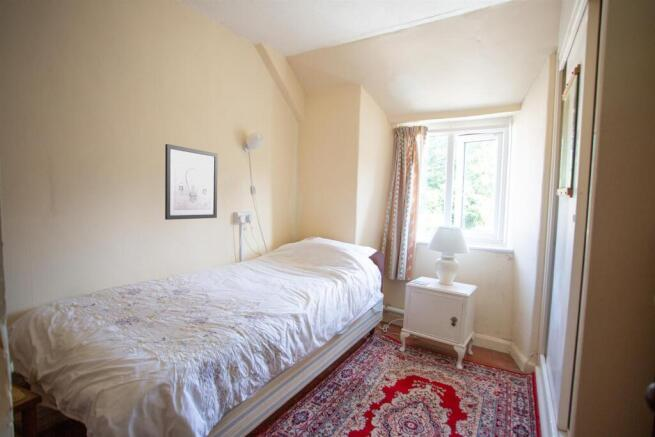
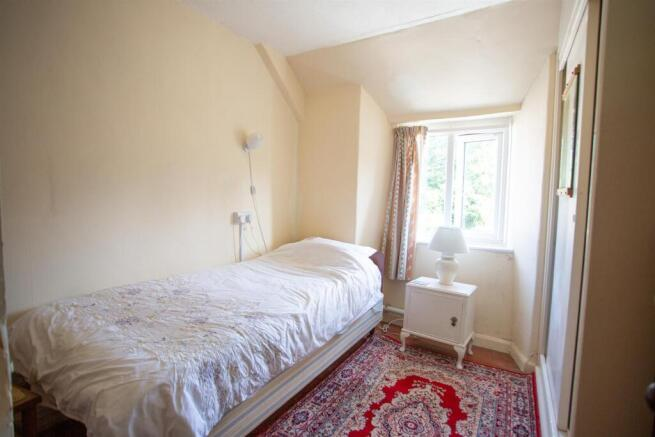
- wall art (193, 184)
